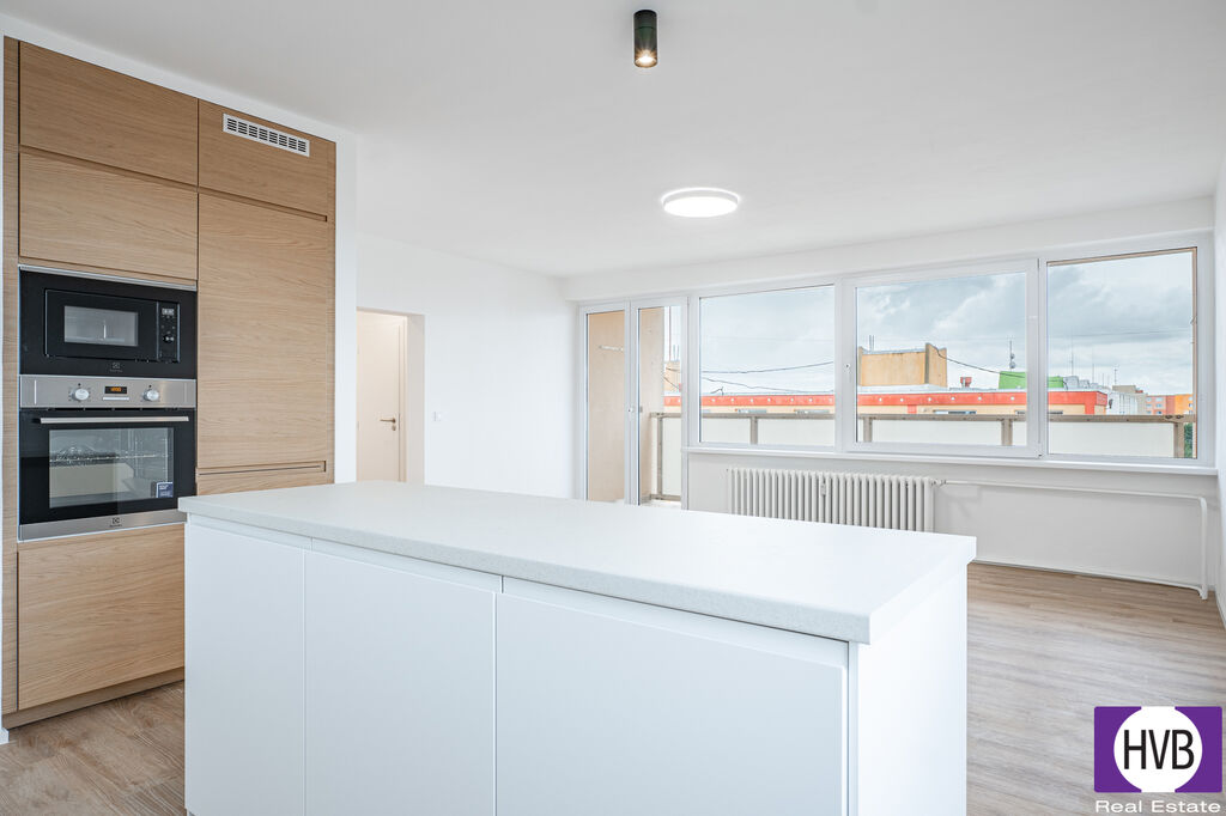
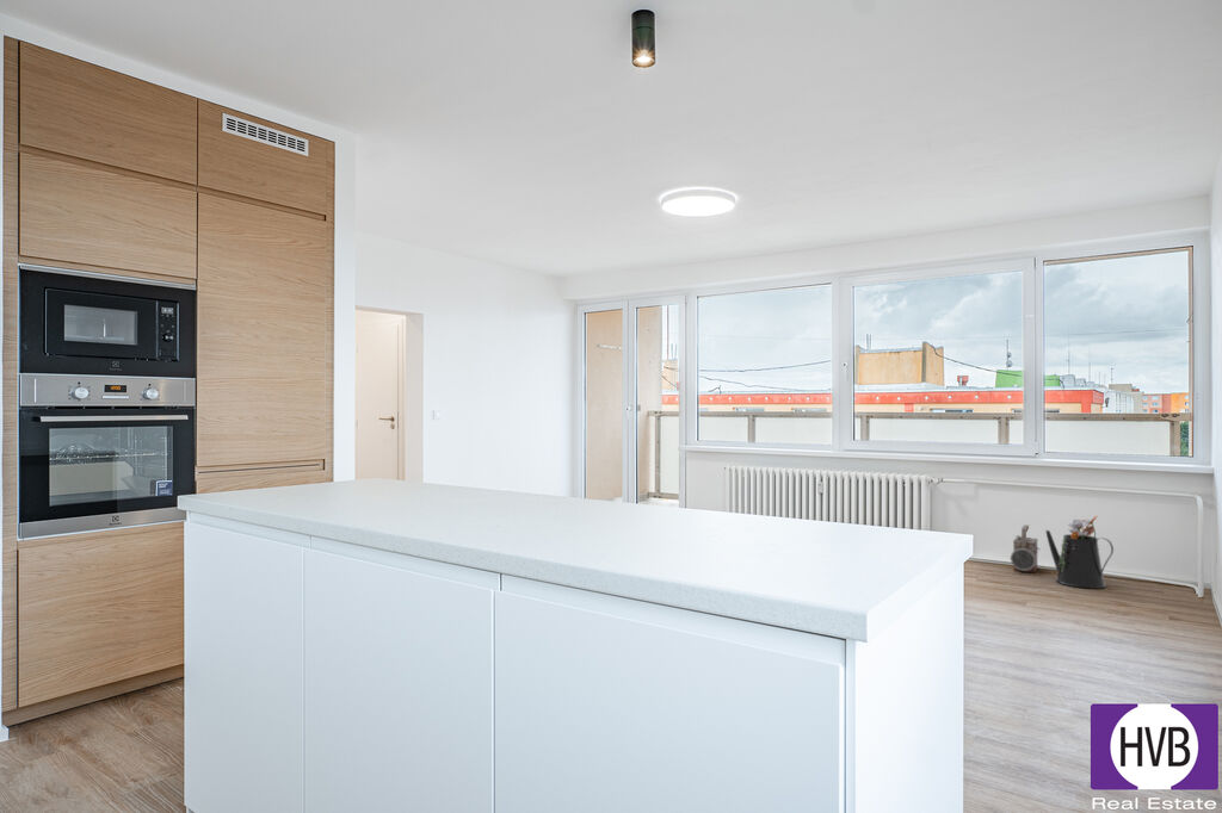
+ watering can (1078, 547)
+ lantern (1025, 547)
